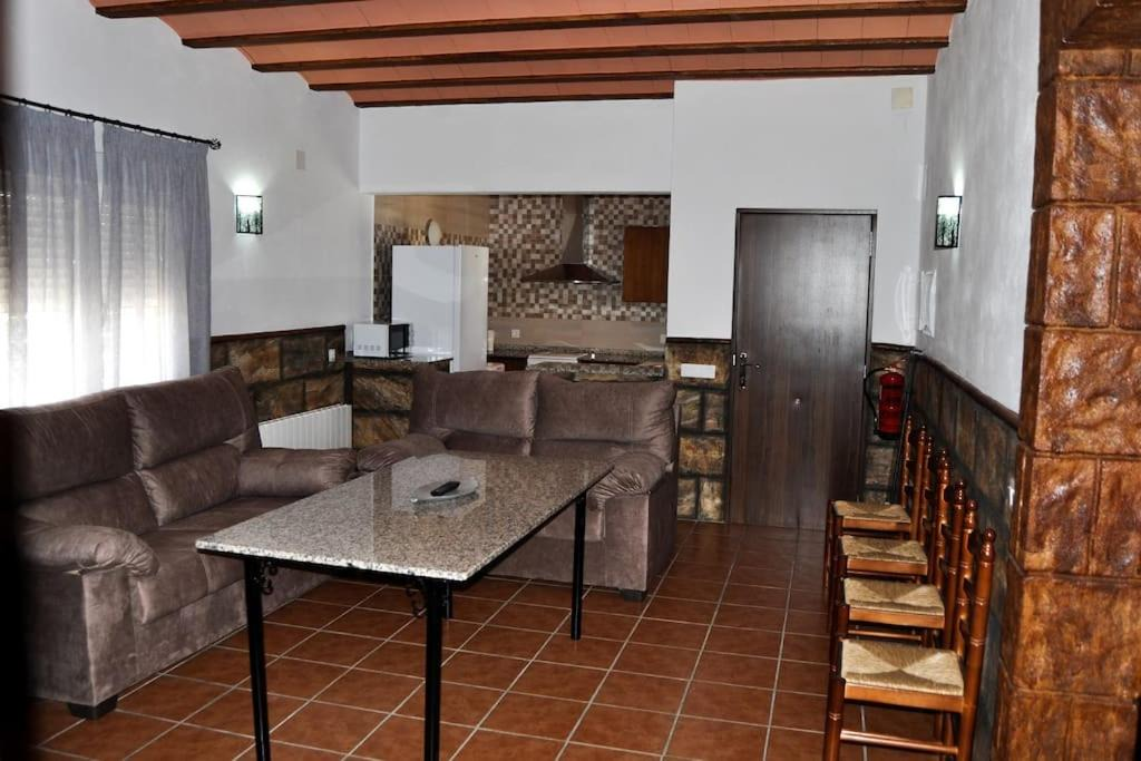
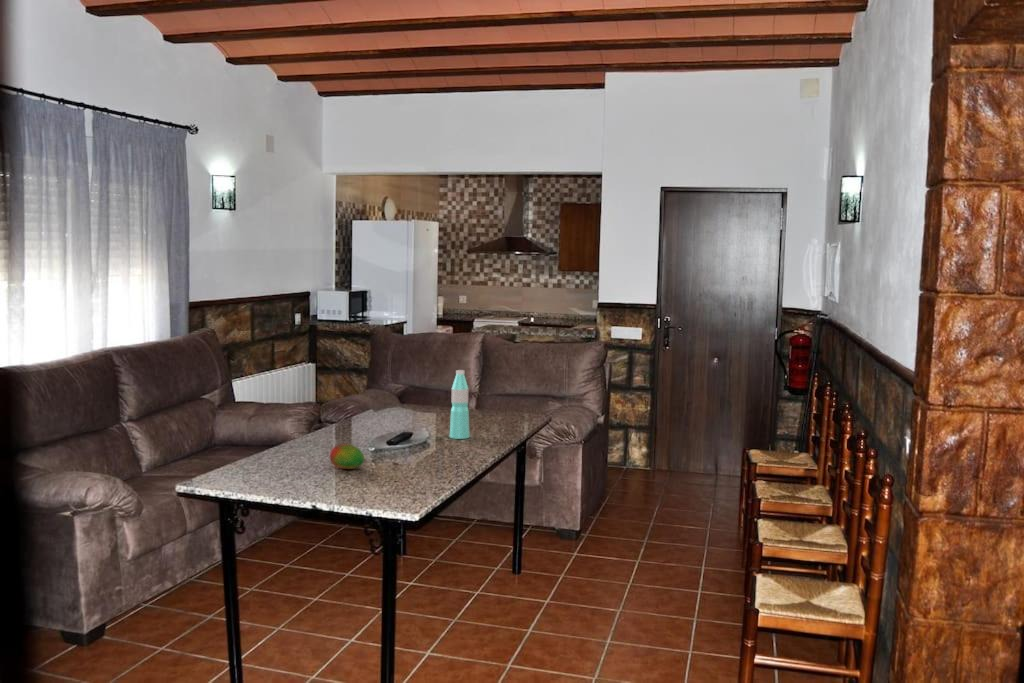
+ fruit (347, 456)
+ water bottle (459, 403)
